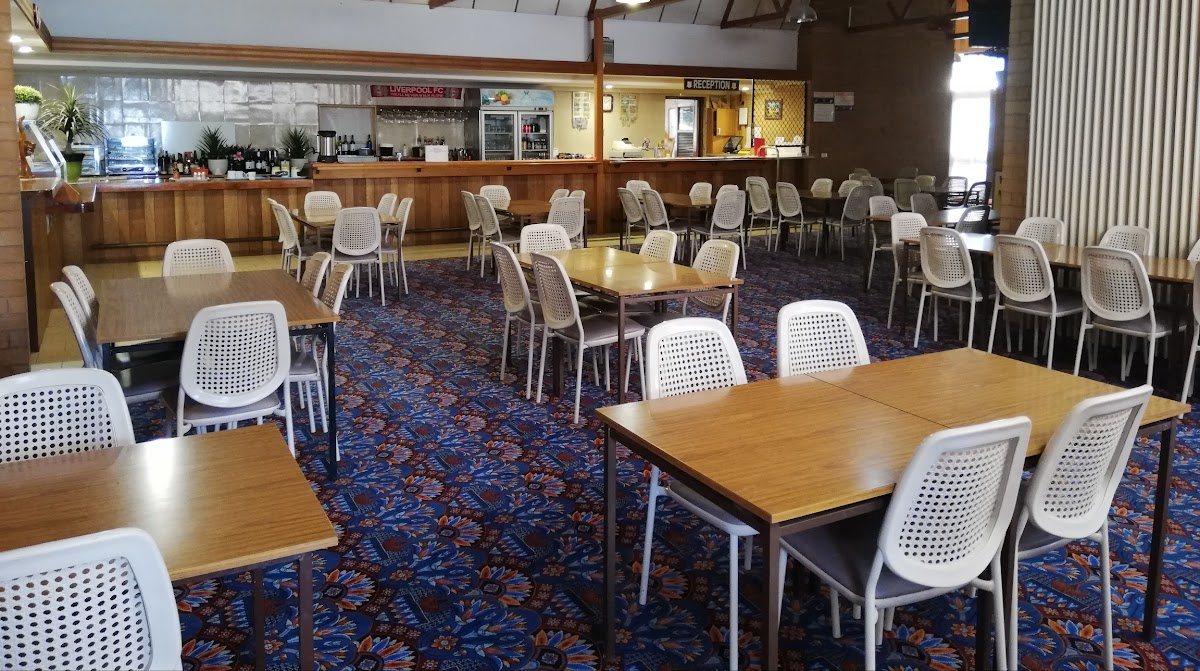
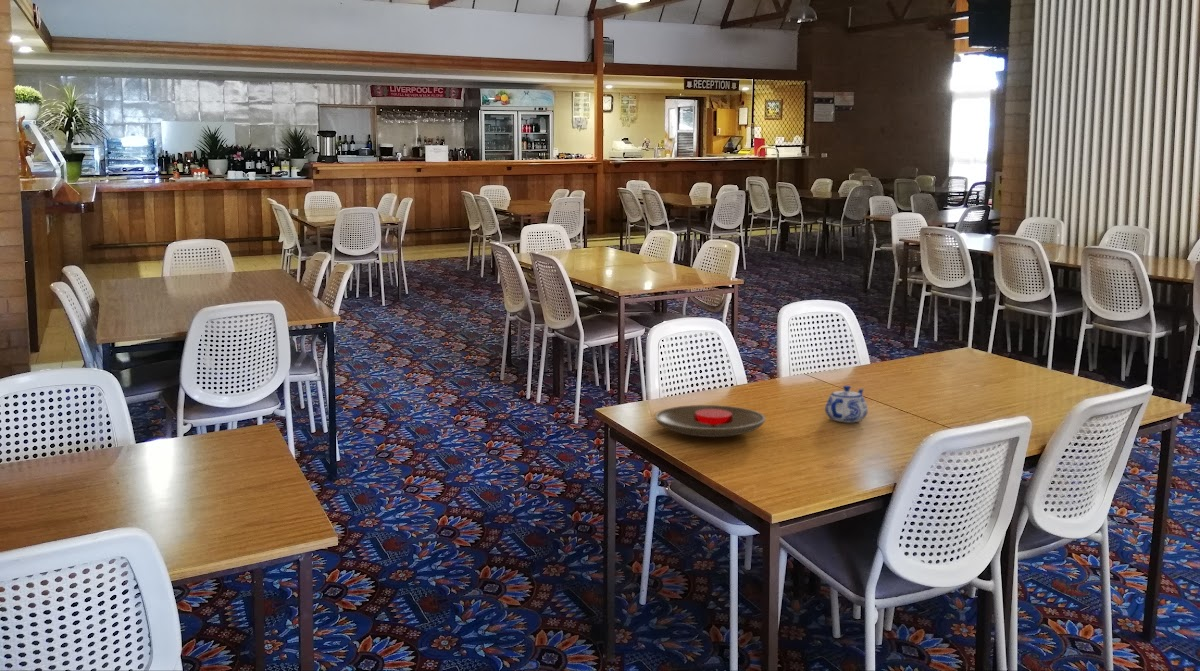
+ teapot (848, 402)
+ plate (709, 422)
